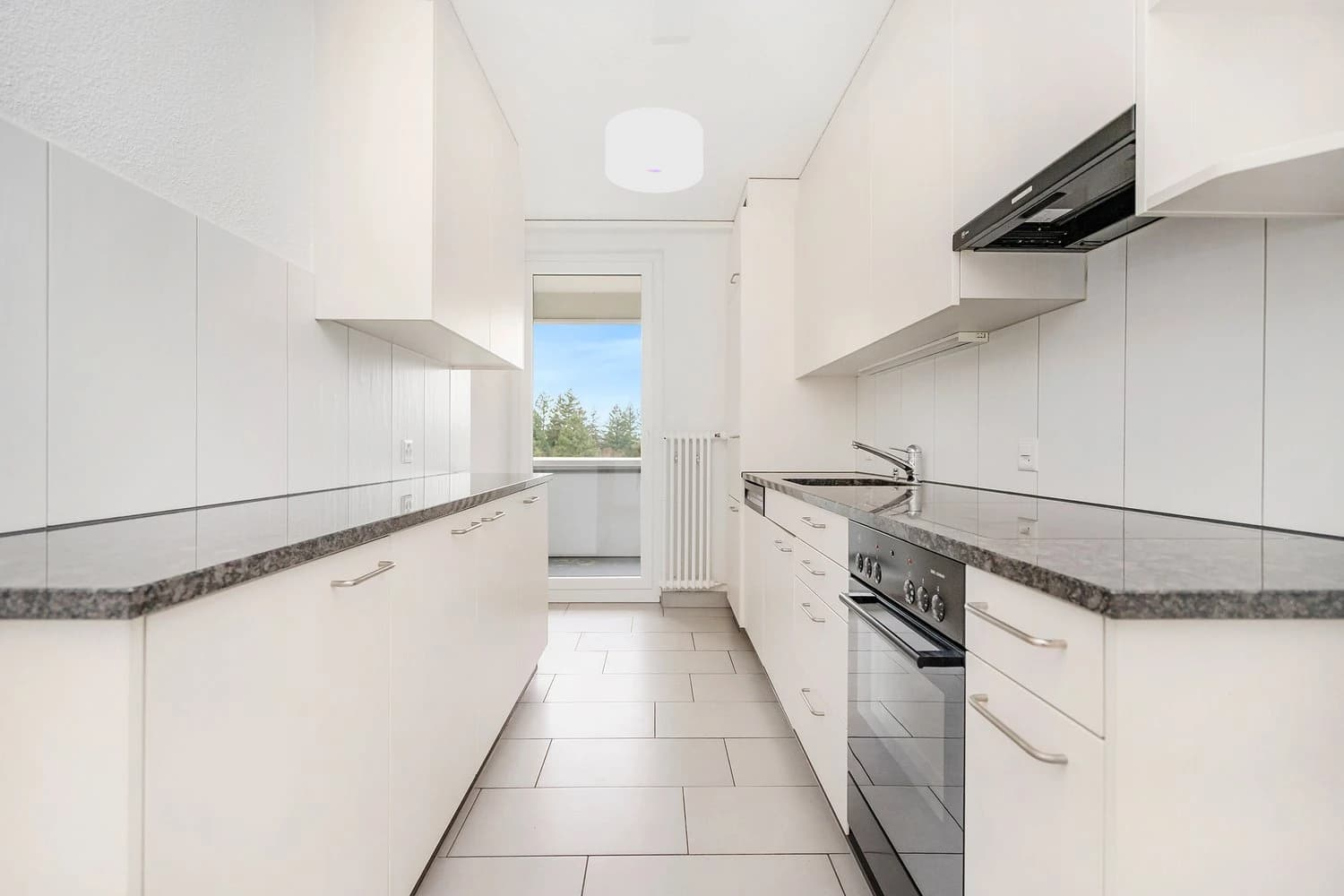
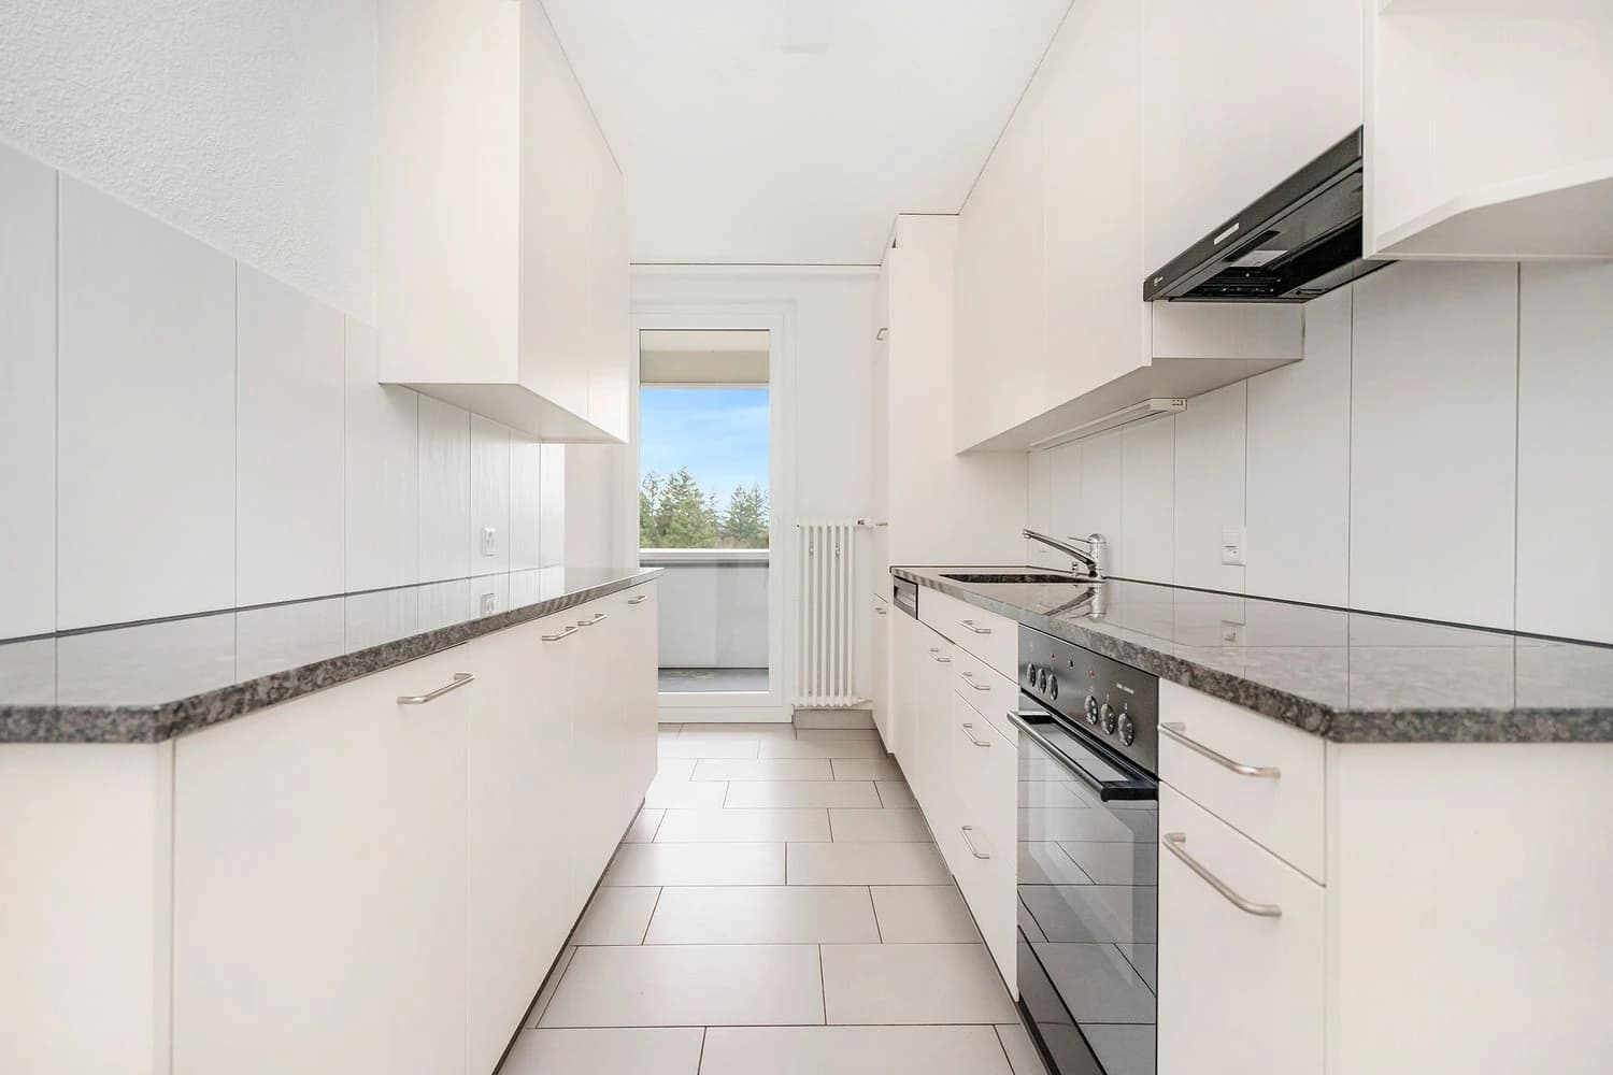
- ceiling light (654, 153)
